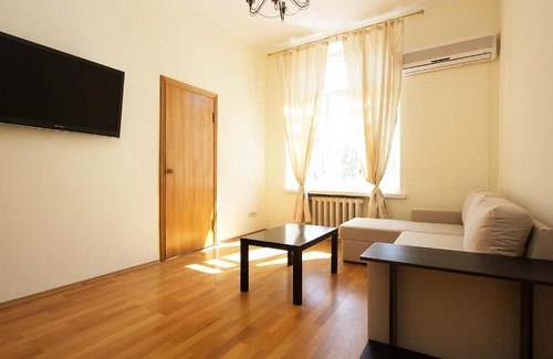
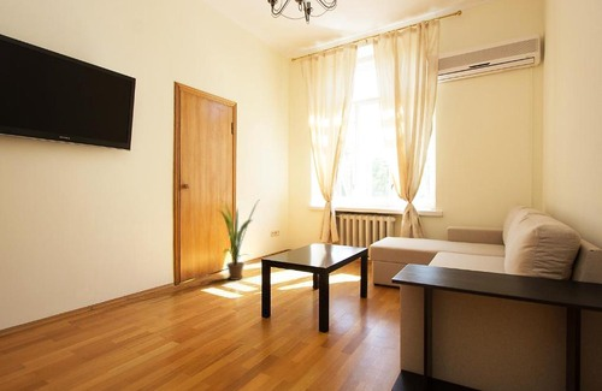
+ house plant (231, 238)
